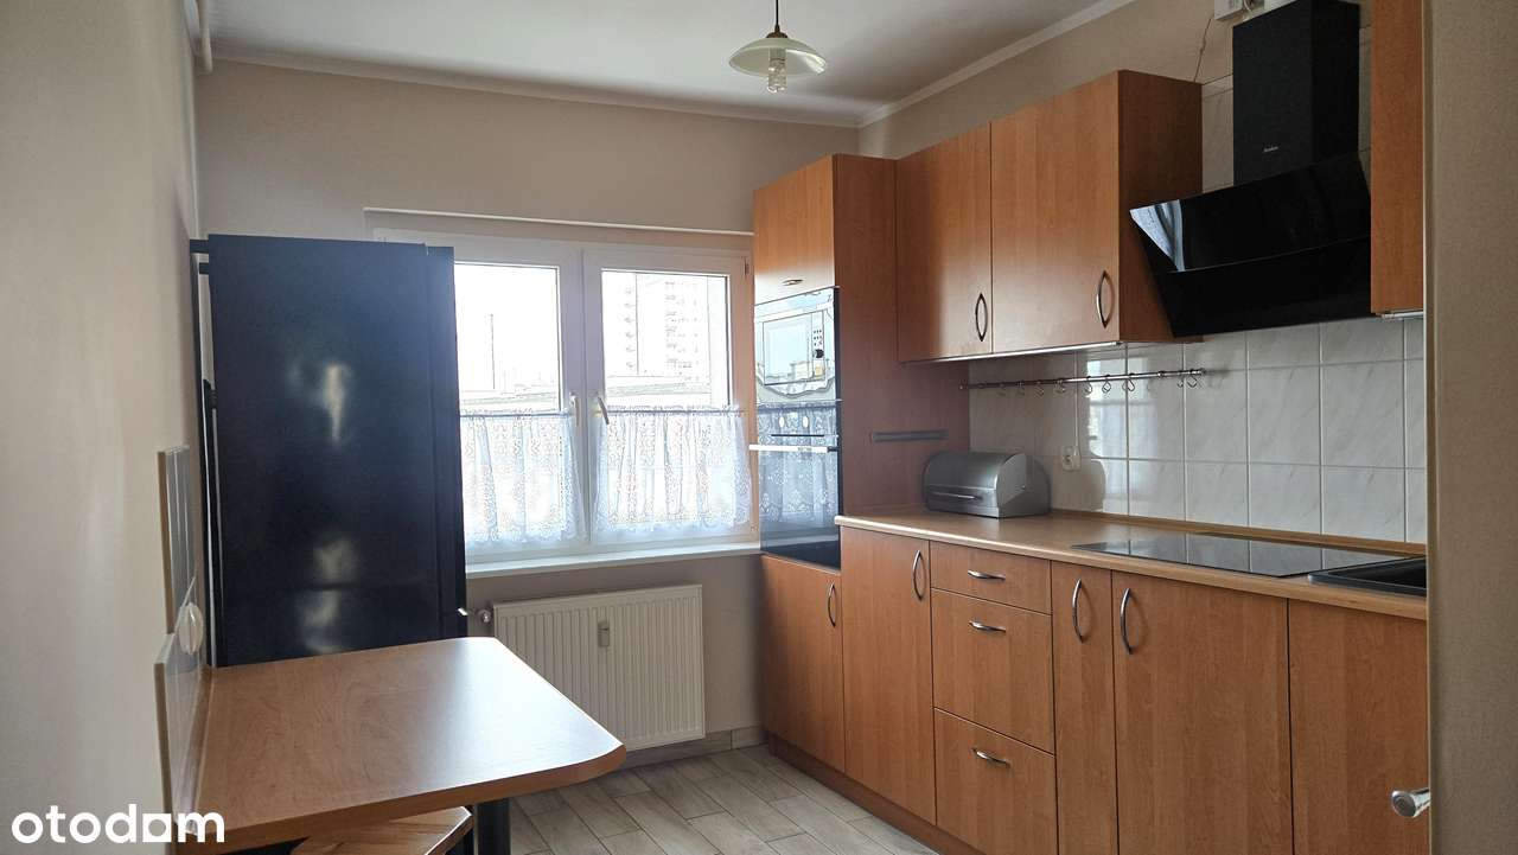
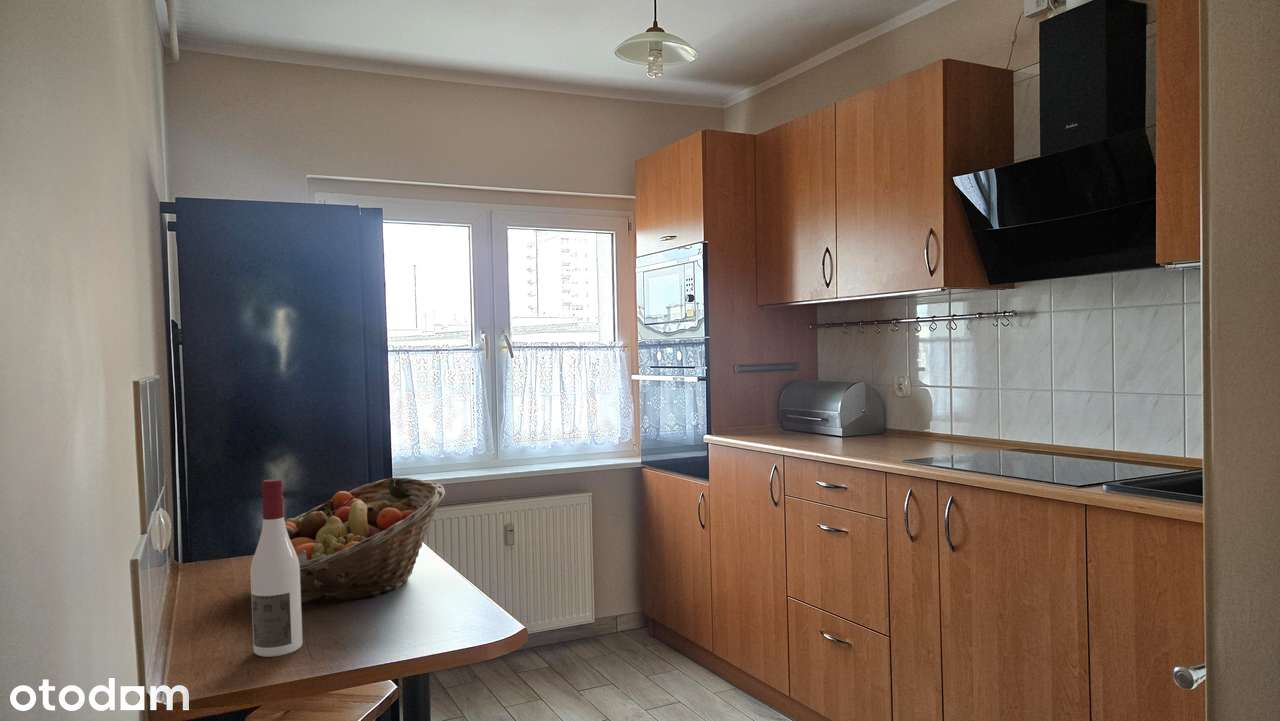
+ fruit basket (353, 535)
+ alcohol (275, 565)
